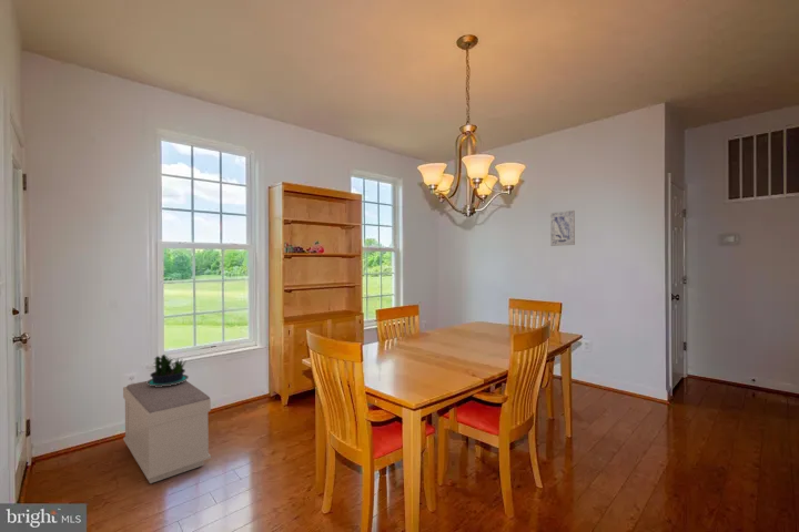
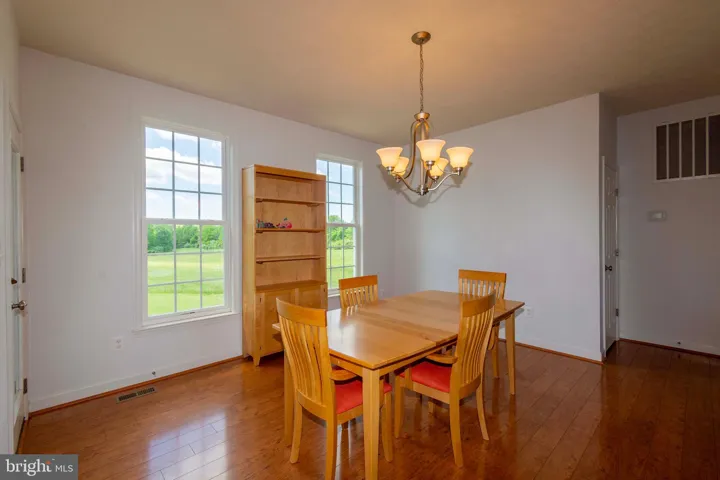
- bench (165, 422)
- wall art (562, 228)
- potted plant (165, 368)
